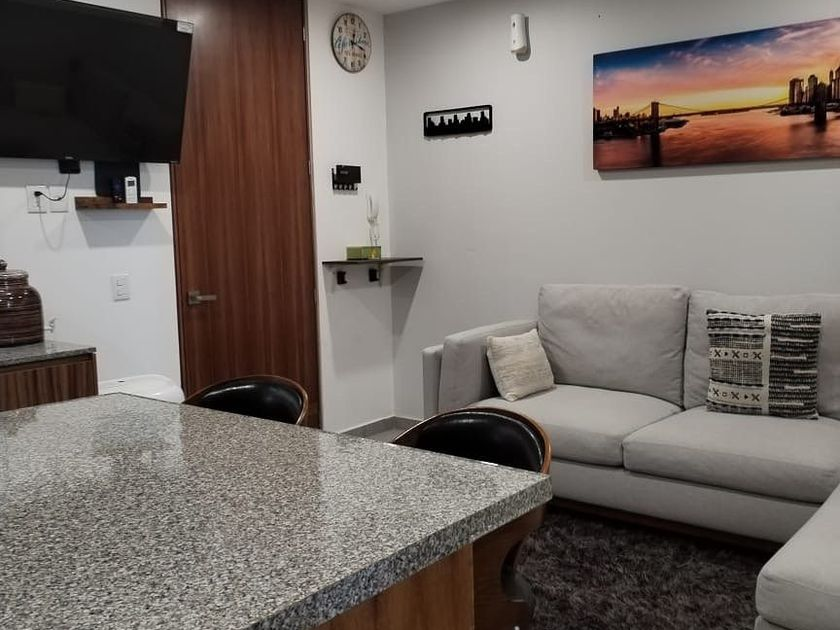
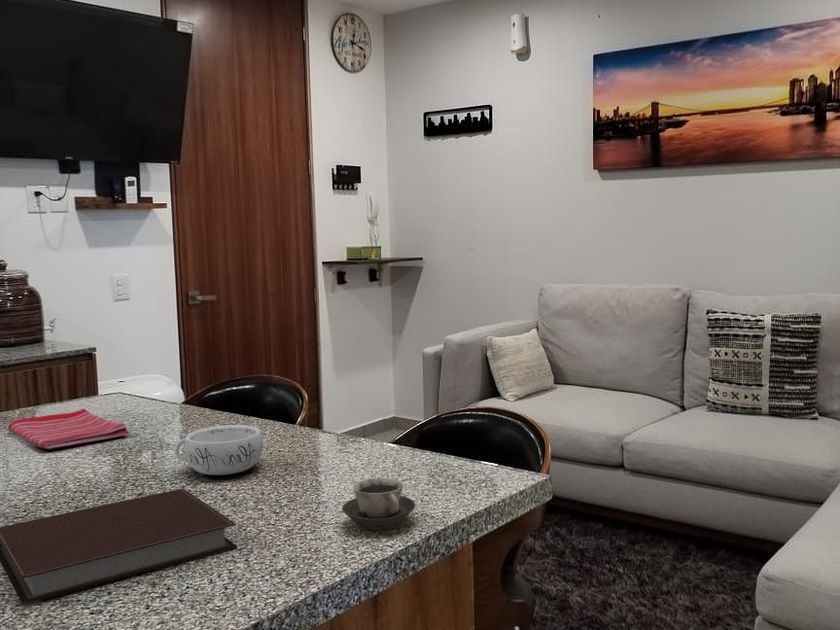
+ dish towel (67, 427)
+ notebook (113, 536)
+ decorative bowl (218, 451)
+ cup (378, 504)
